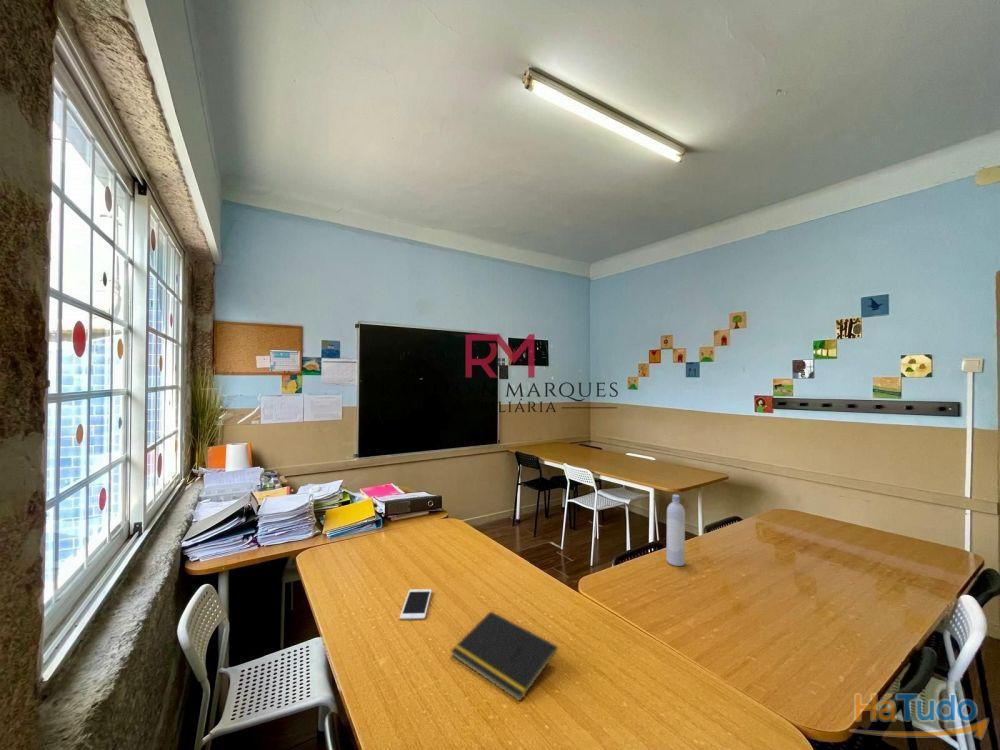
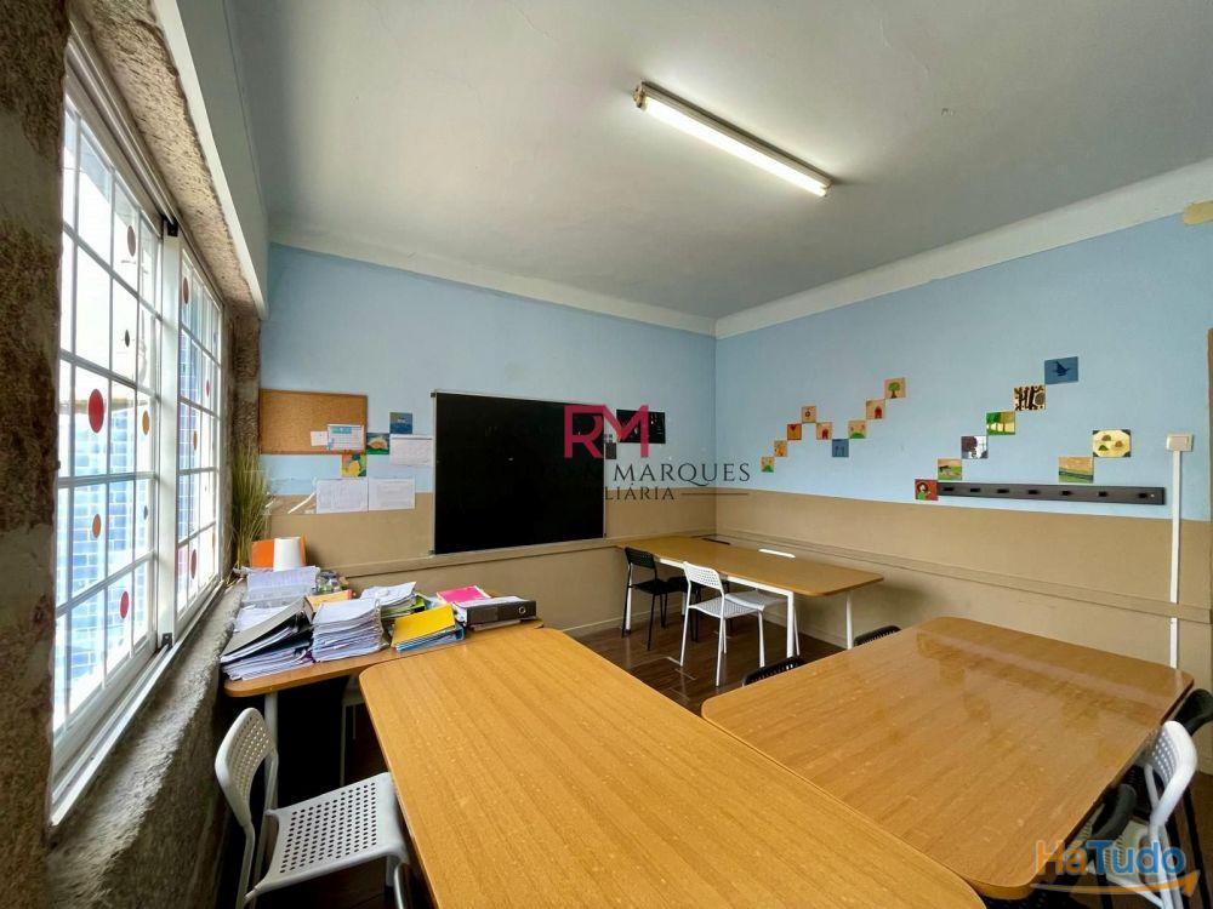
- cell phone (416, 603)
- notepad (503, 650)
- bottle (675, 528)
